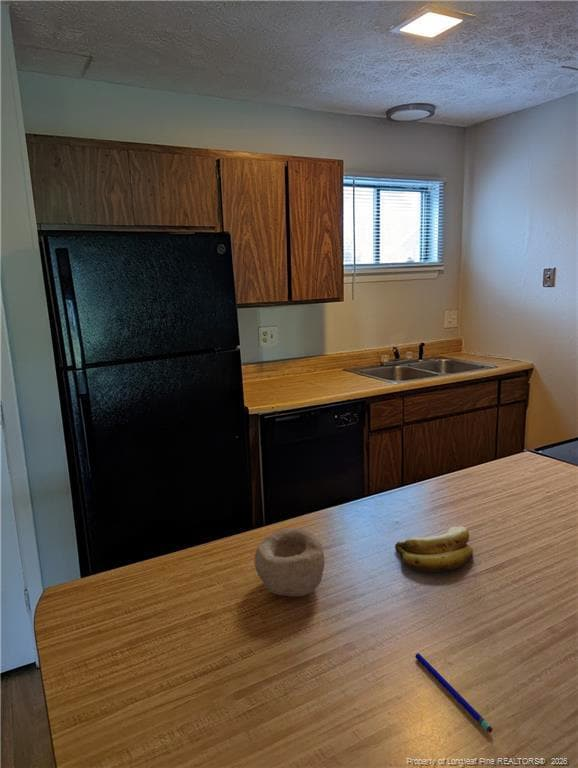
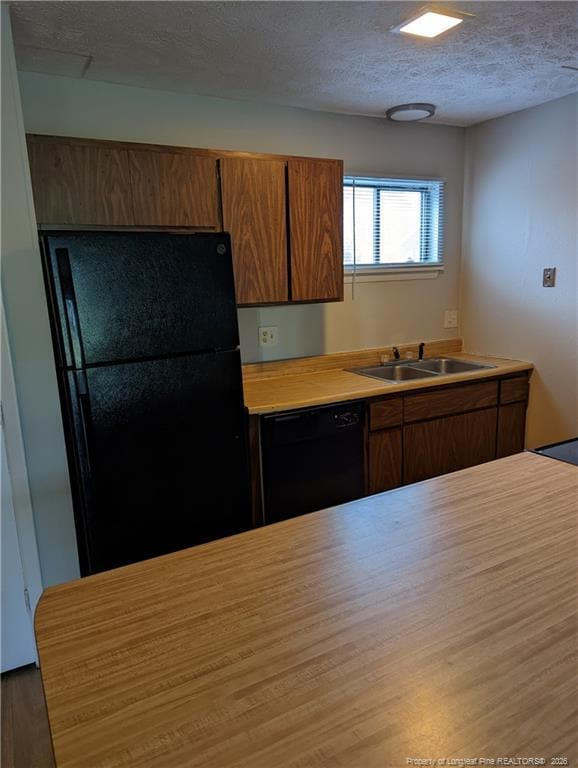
- banana (433, 537)
- pen (450, 689)
- bowl (290, 564)
